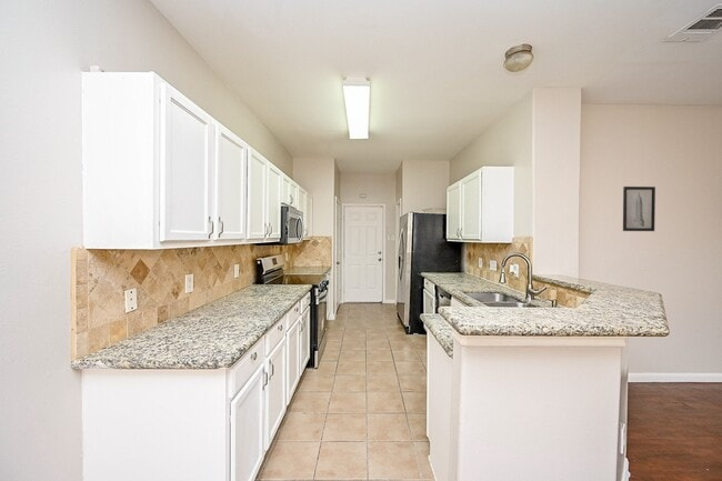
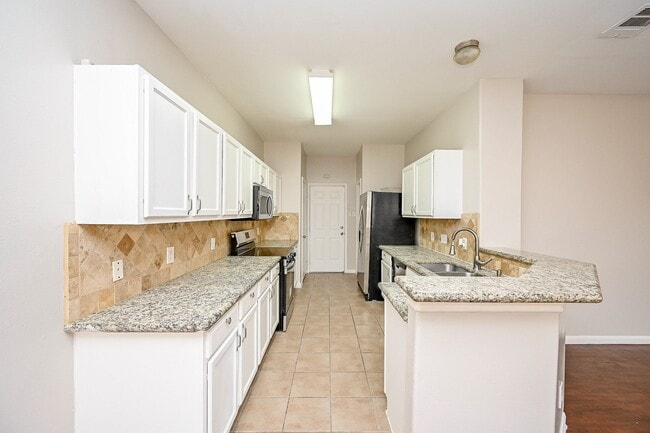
- wall art (639, 209)
